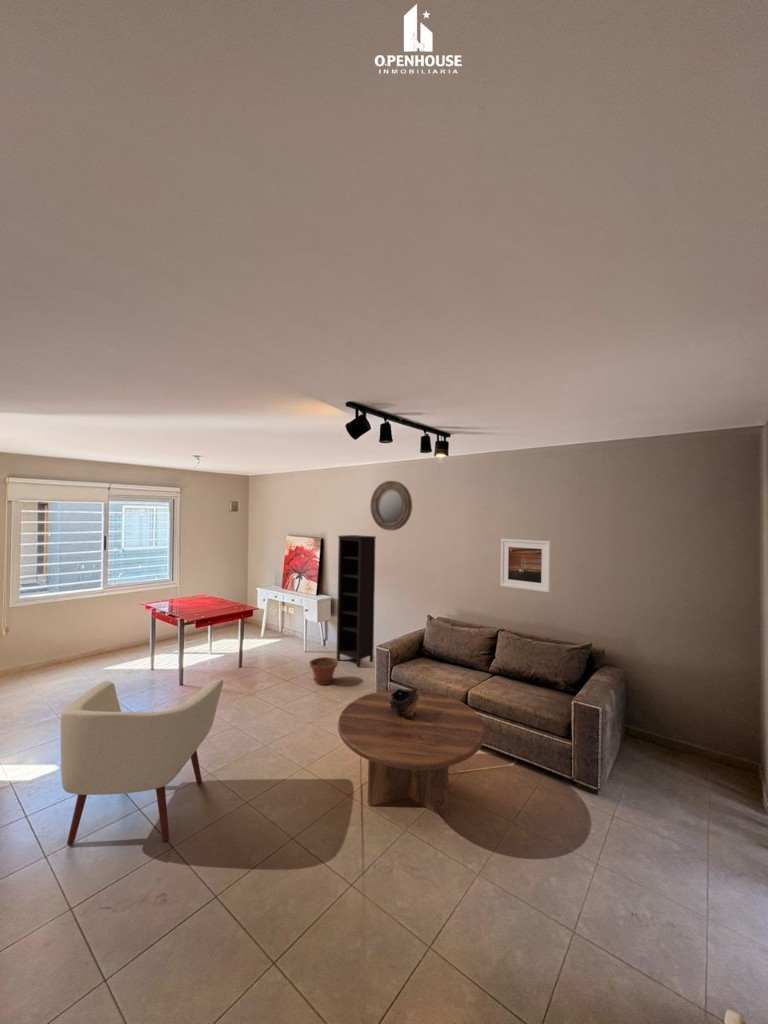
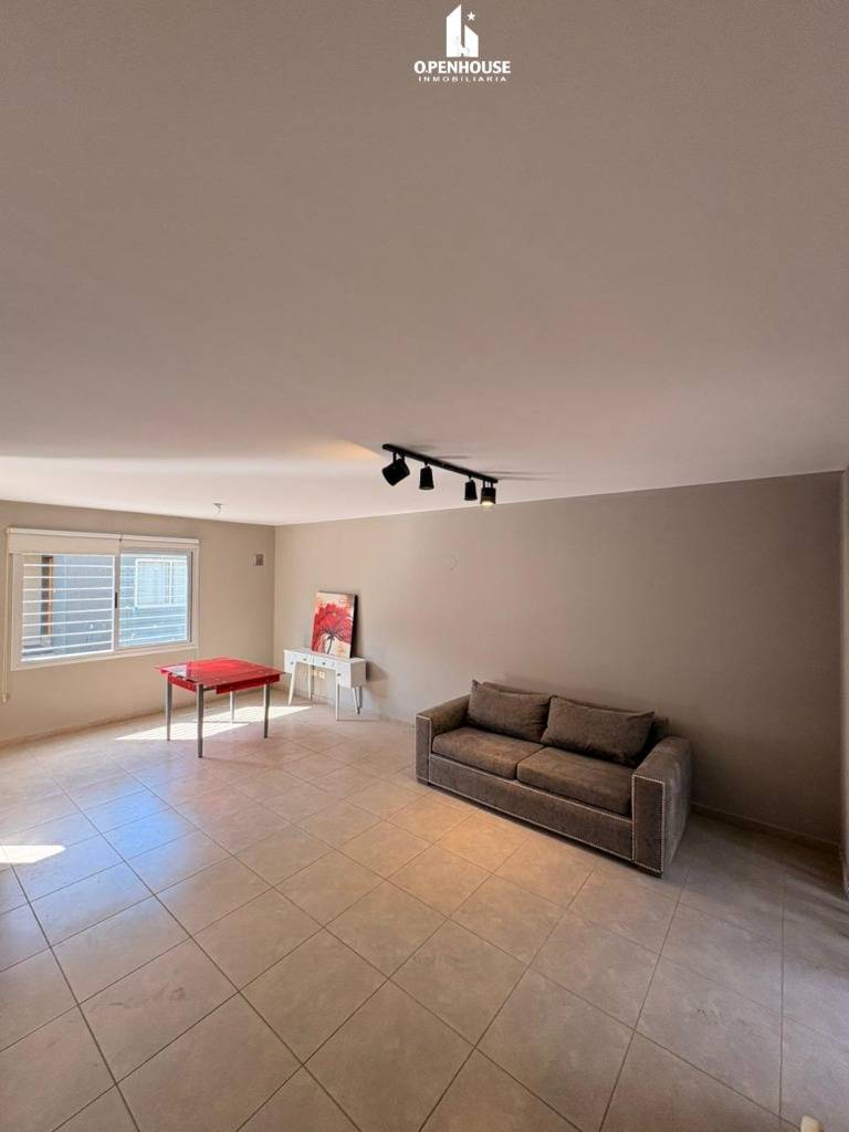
- home mirror (390, 505)
- bookcase (355, 598)
- plant pot (323, 671)
- armchair (137, 752)
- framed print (524, 564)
- decorative bowl (402, 701)
- coffee table (410, 757)
